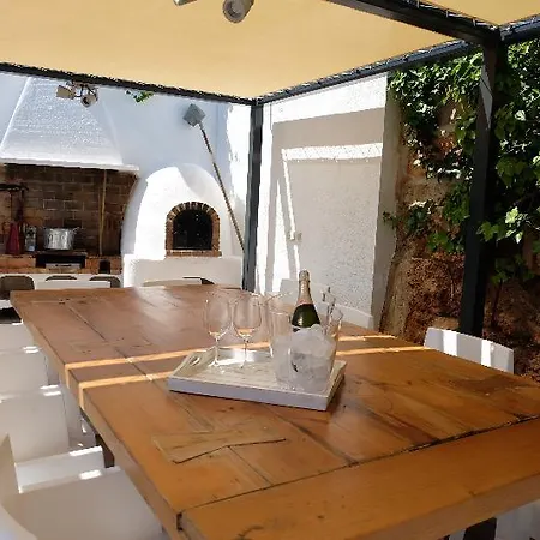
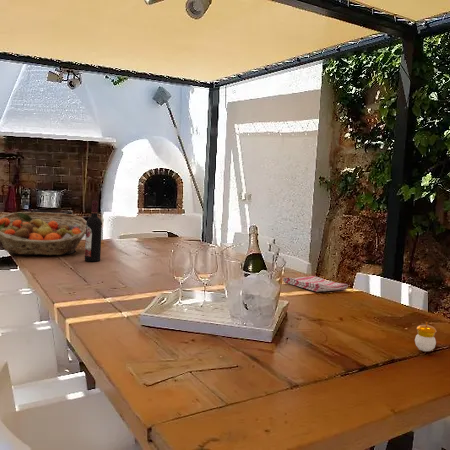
+ fruit basket (42, 232)
+ dish towel (314, 281)
+ candle (425, 336)
+ wine bottle (93, 230)
